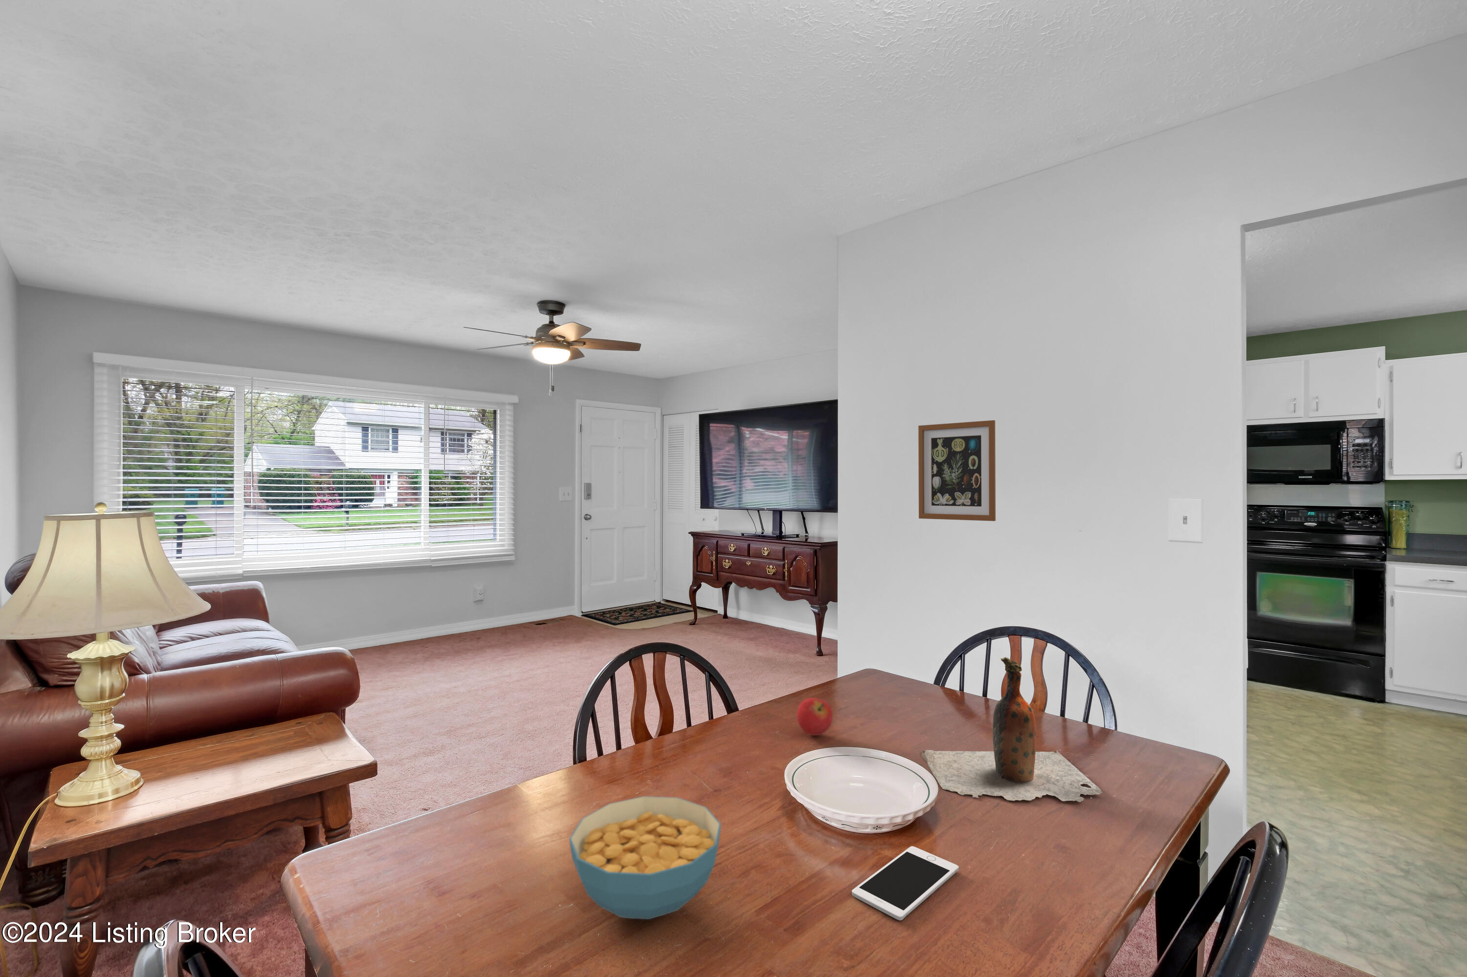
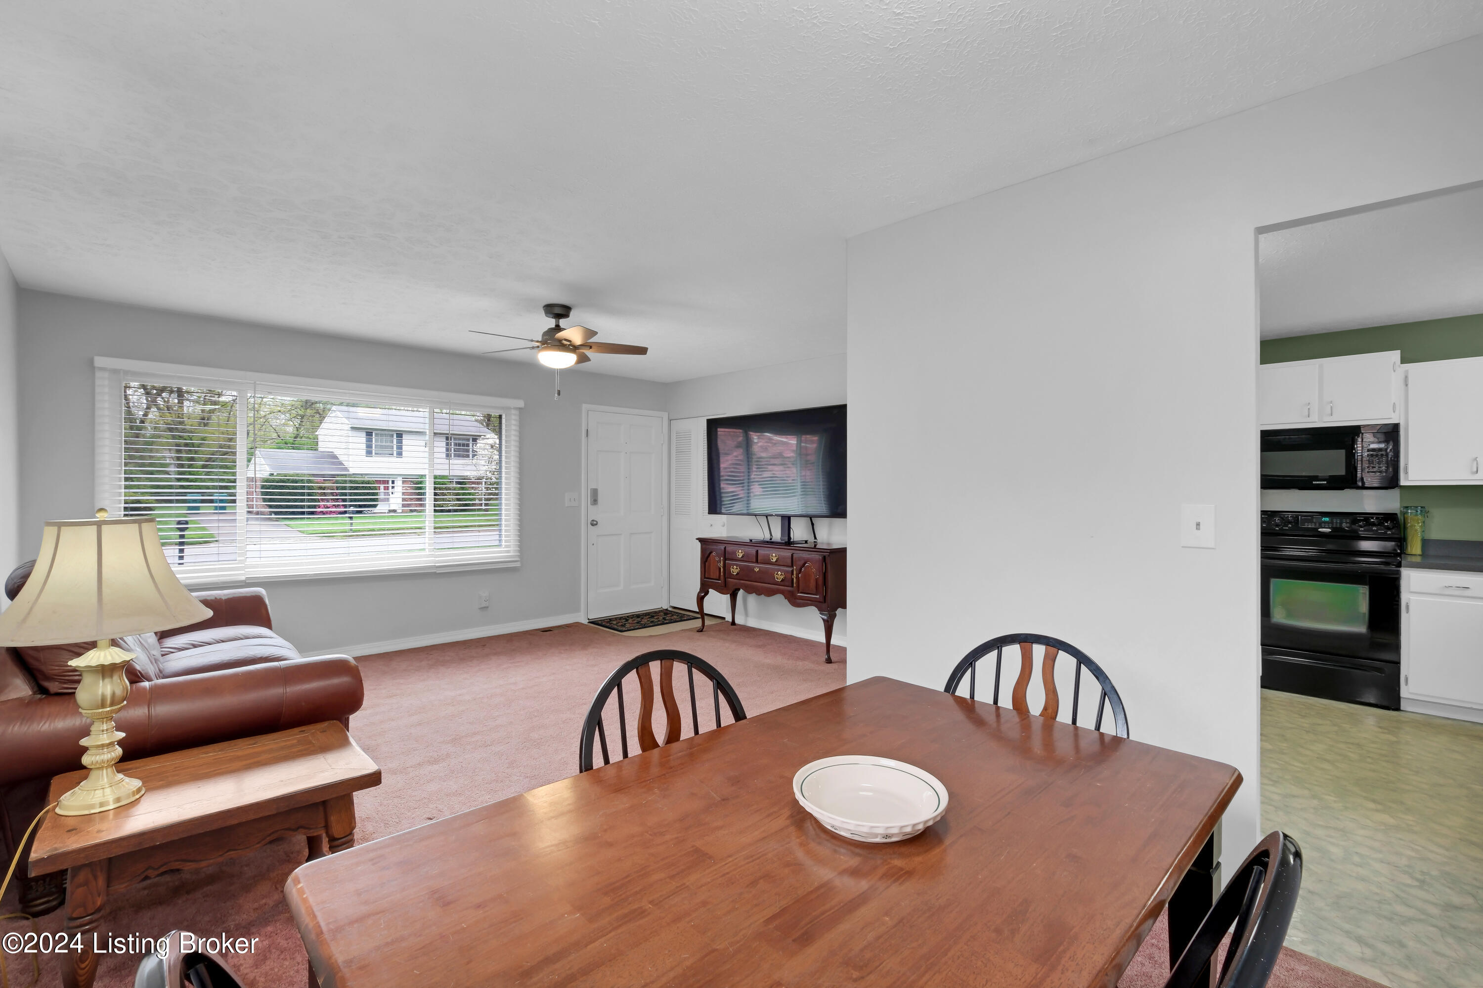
- cereal bowl (647, 868)
- cell phone (906, 880)
- wine bottle (1009, 715)
- wall art (955, 471)
- fruit (815, 716)
